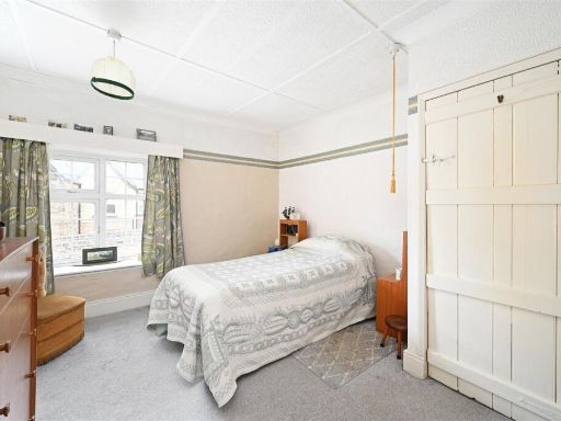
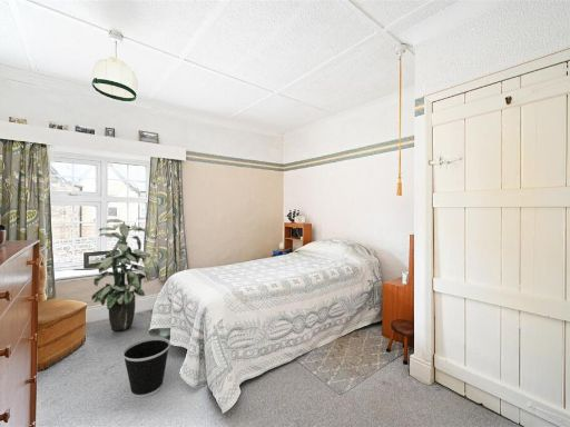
+ wastebasket (147, 367)
+ indoor plant (119, 272)
